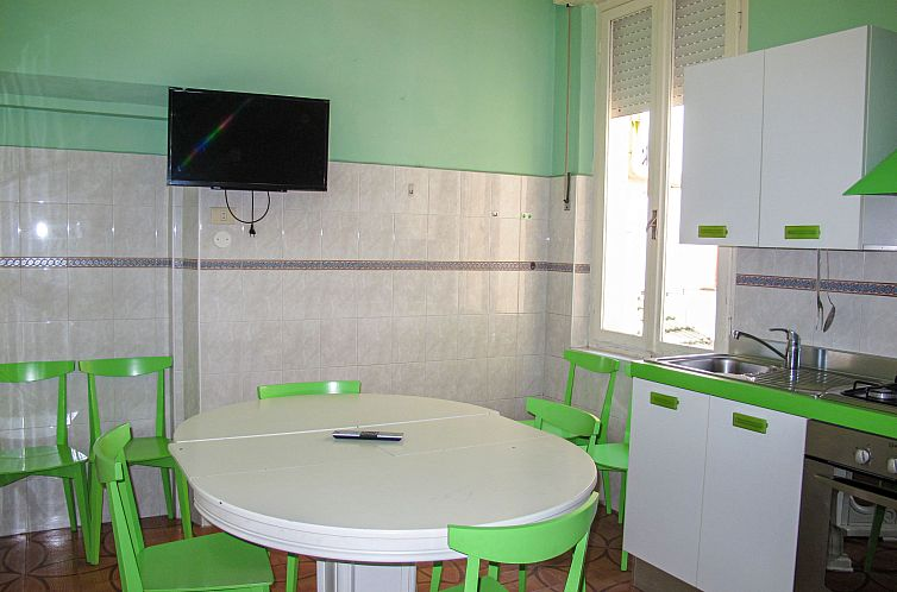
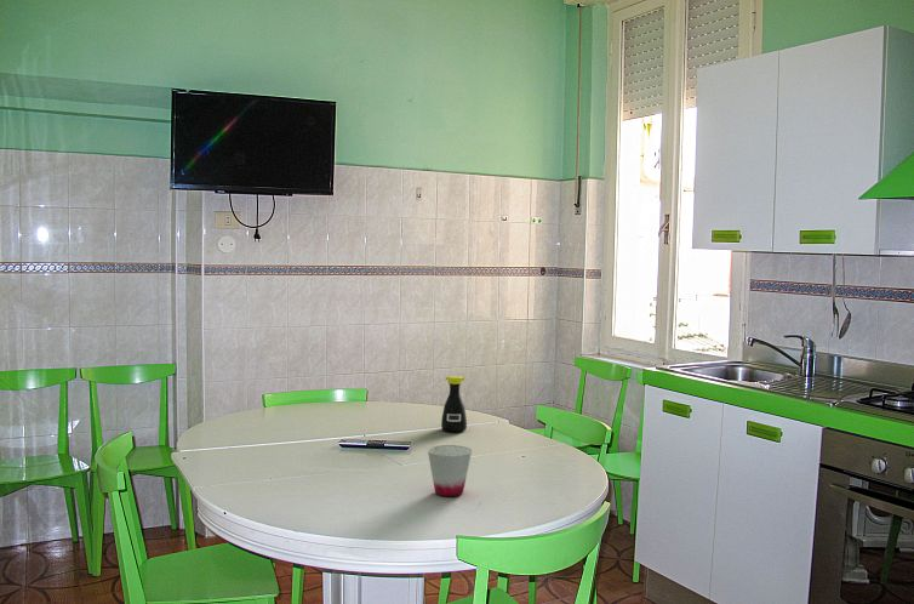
+ bottle (453, 403)
+ cup (449, 471)
